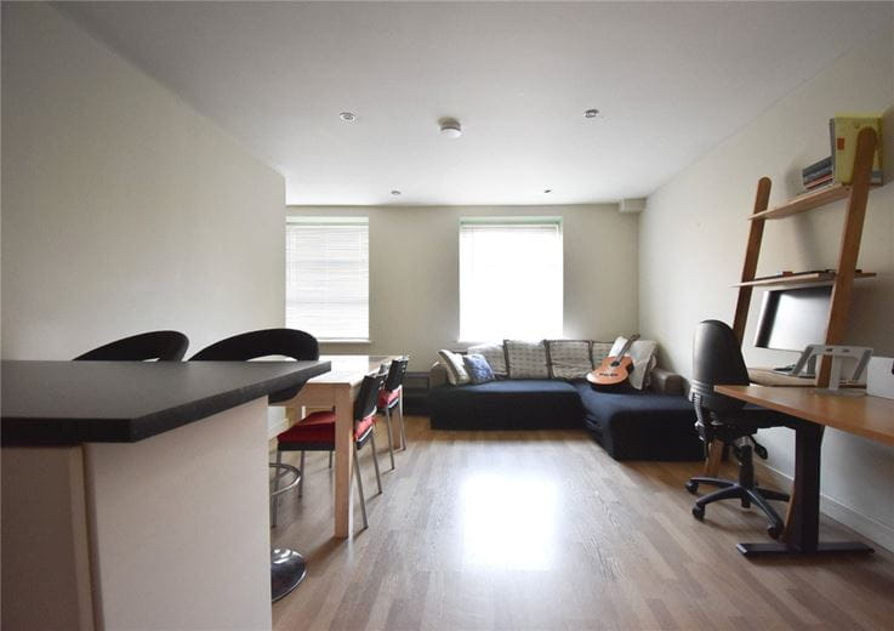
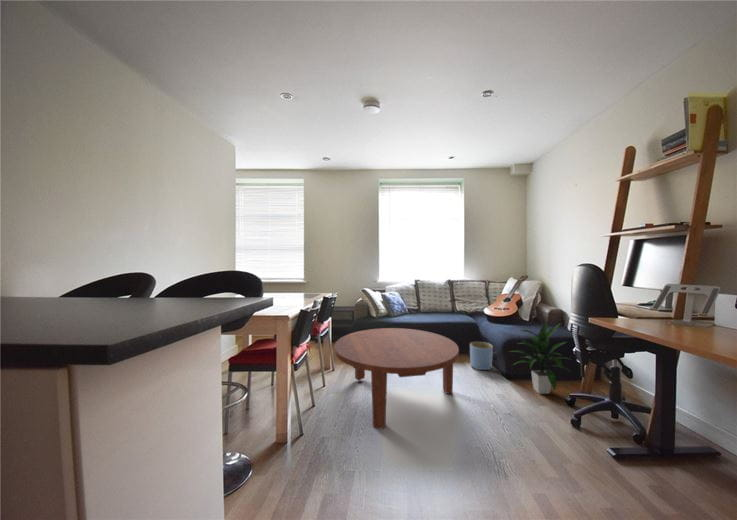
+ indoor plant (541, 357)
+ planter (481, 356)
+ coffee table (395, 370)
